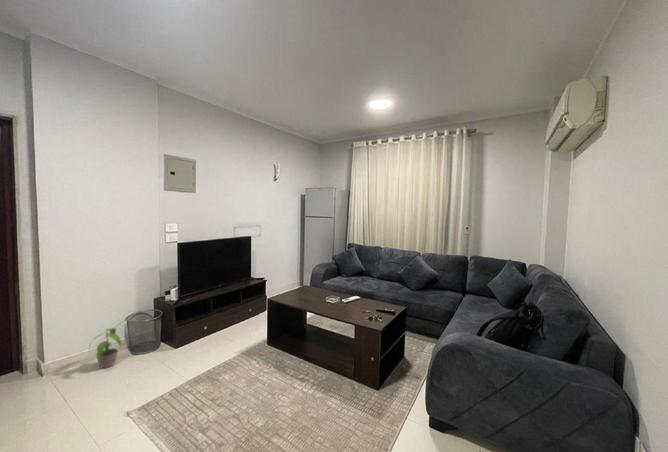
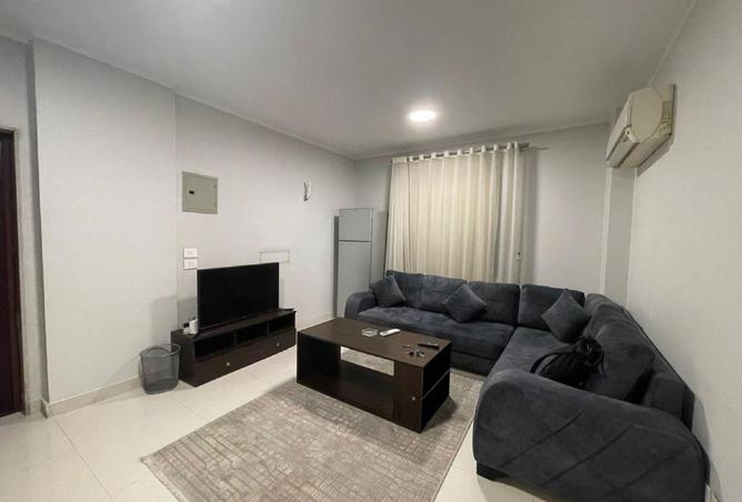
- potted plant (107, 348)
